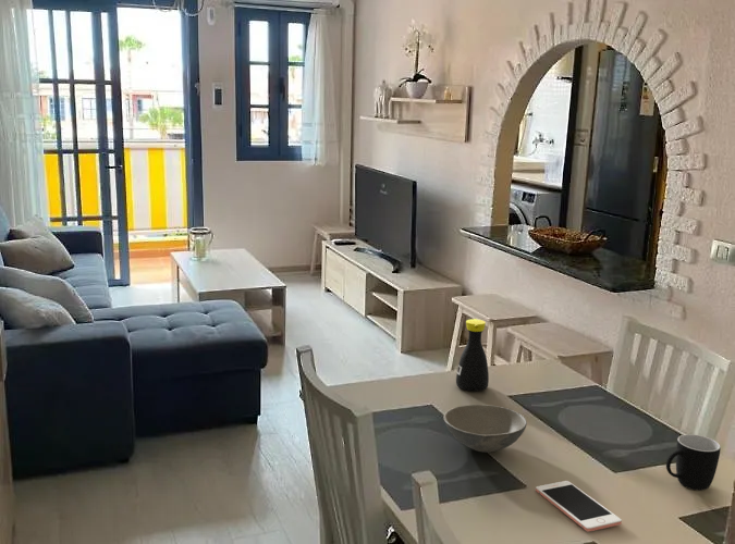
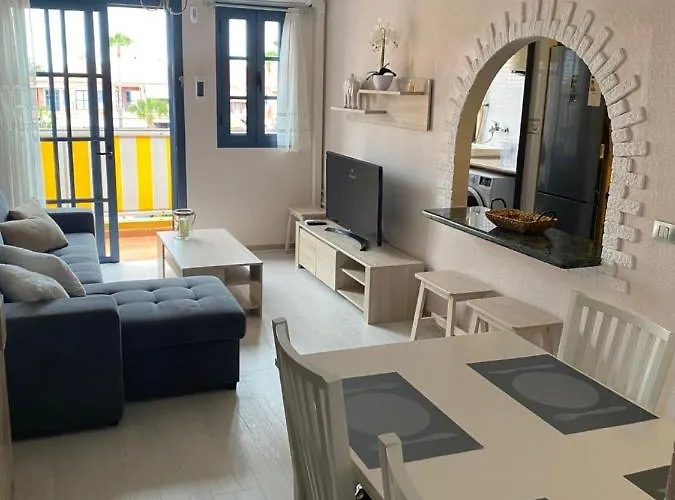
- mug (689, 463)
- bottle (474, 354)
- cell phone (576, 504)
- soup bowl (483, 432)
